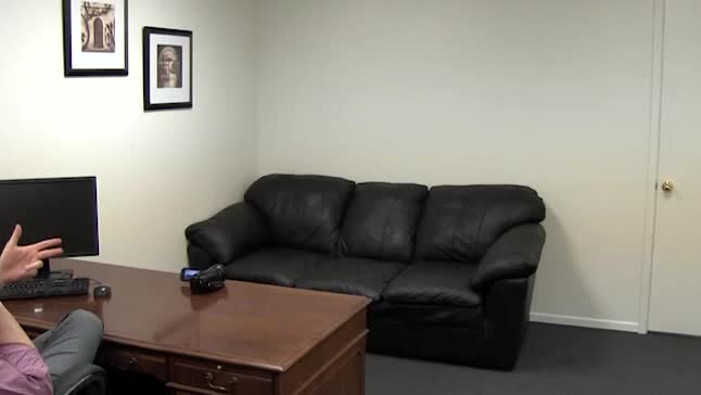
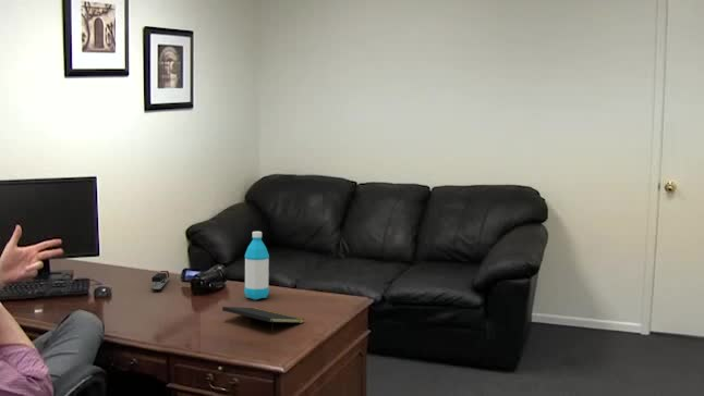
+ notepad (263, 314)
+ water bottle (256, 264)
+ stapler (160, 279)
